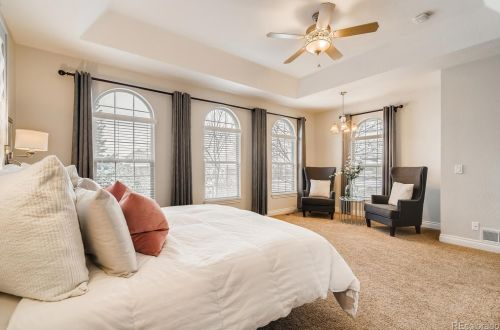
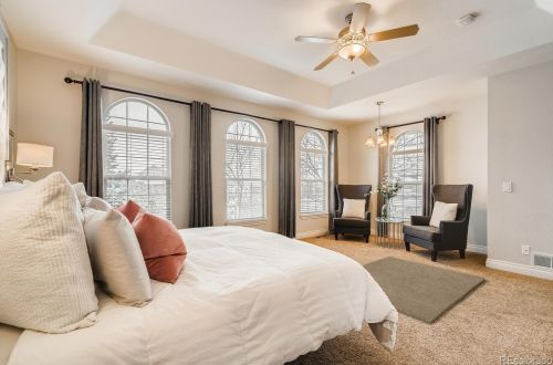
+ rug (403, 279)
